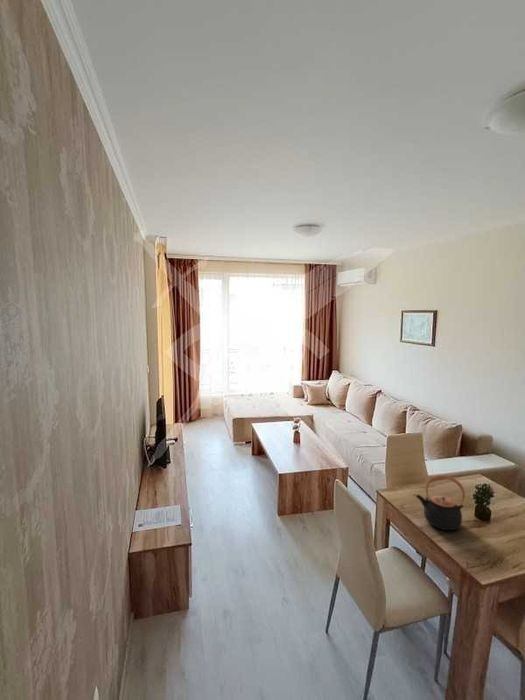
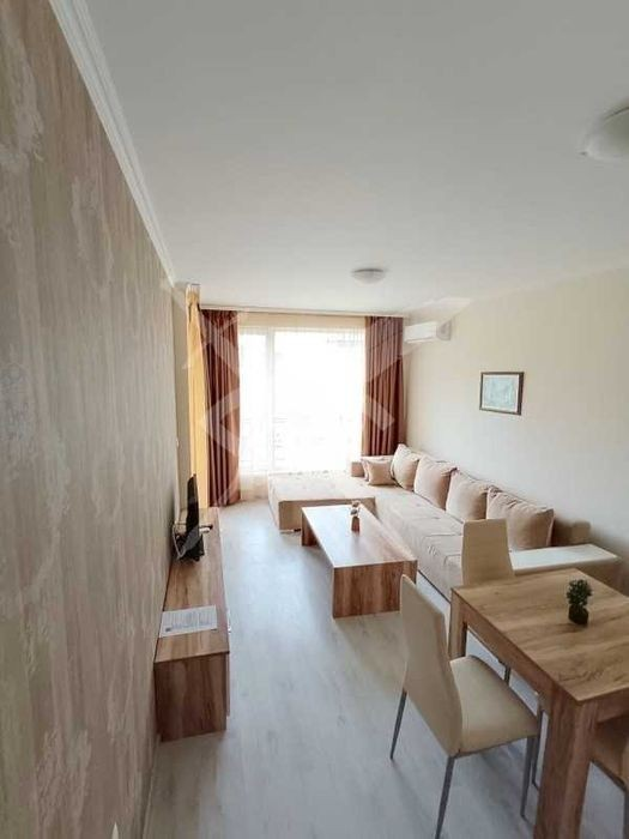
- teapot (439, 498)
